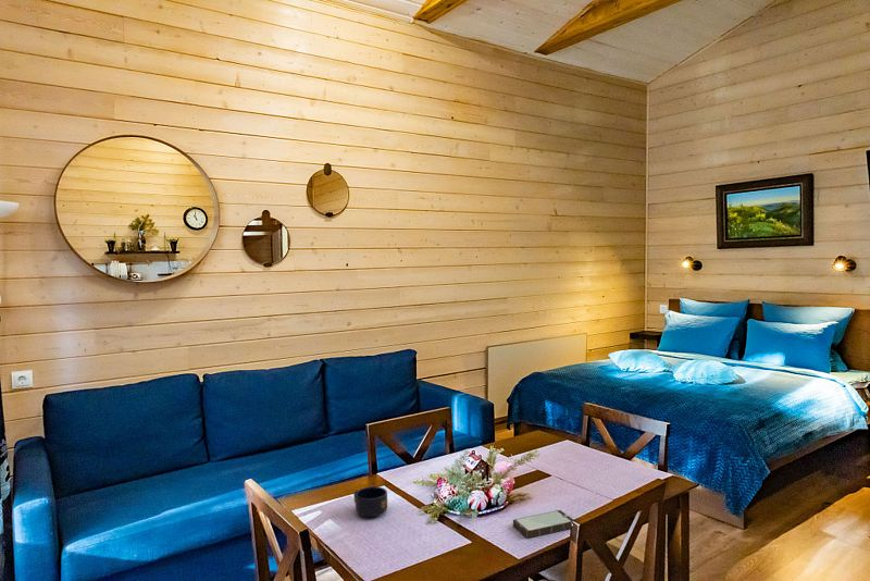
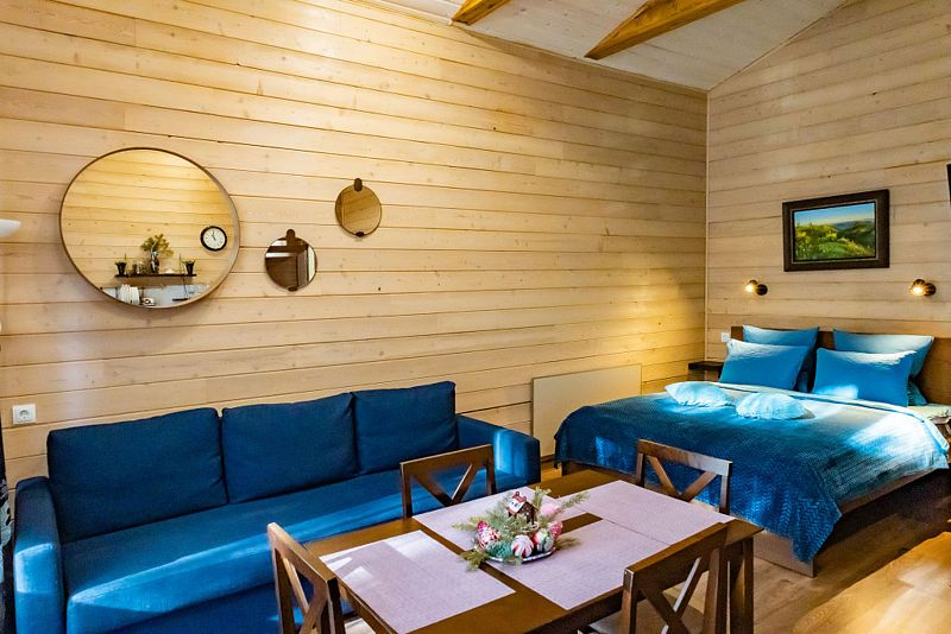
- smartphone (544, 523)
- mug (369, 502)
